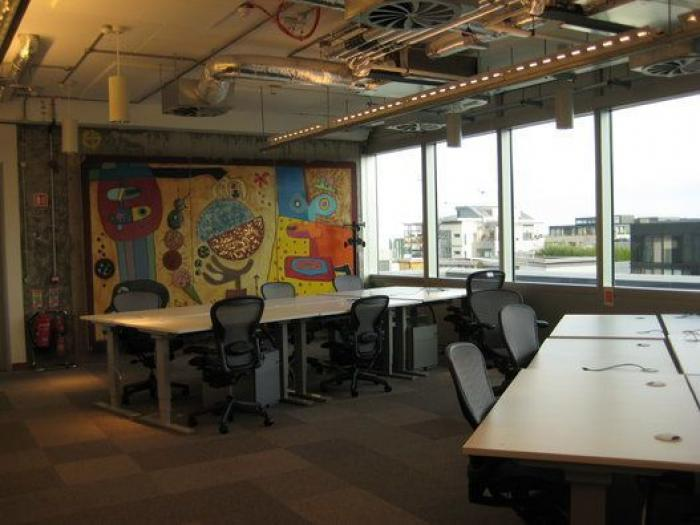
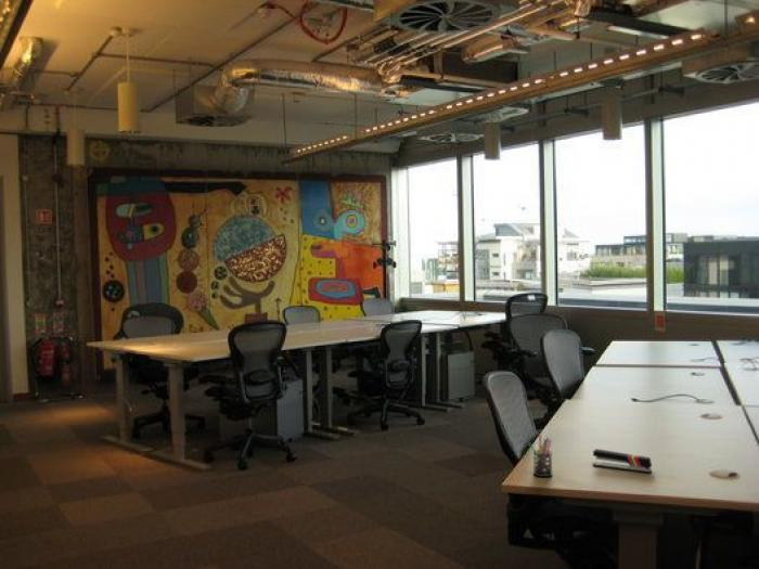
+ pen holder (540, 454)
+ stapler (621, 460)
